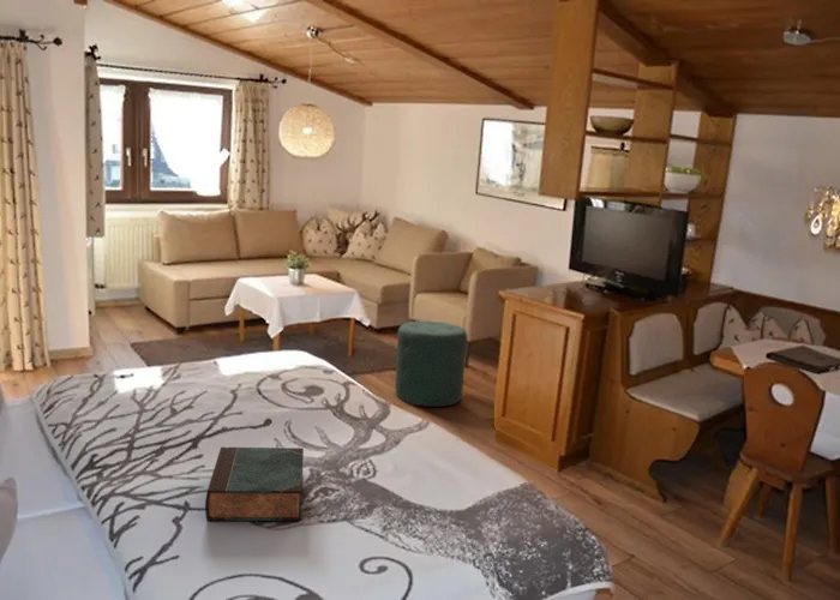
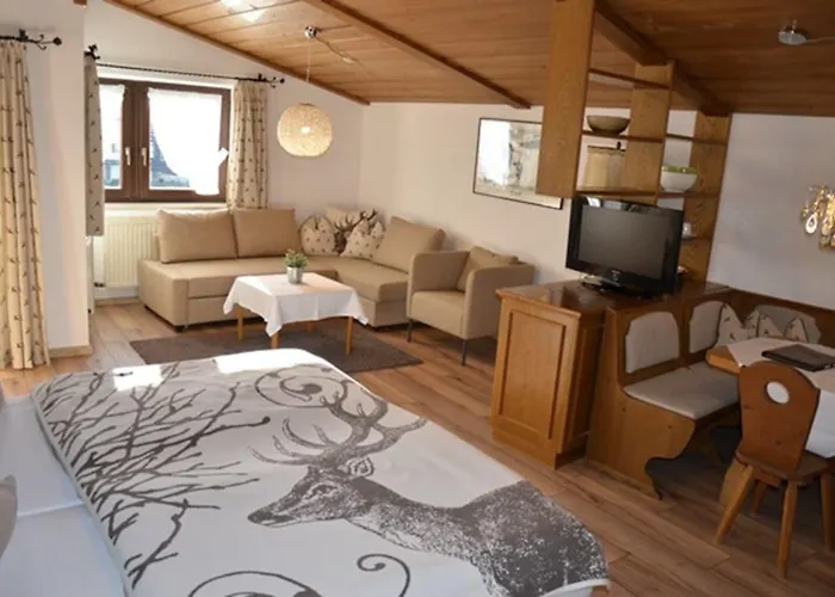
- book (257, 481)
- ottoman (430, 361)
